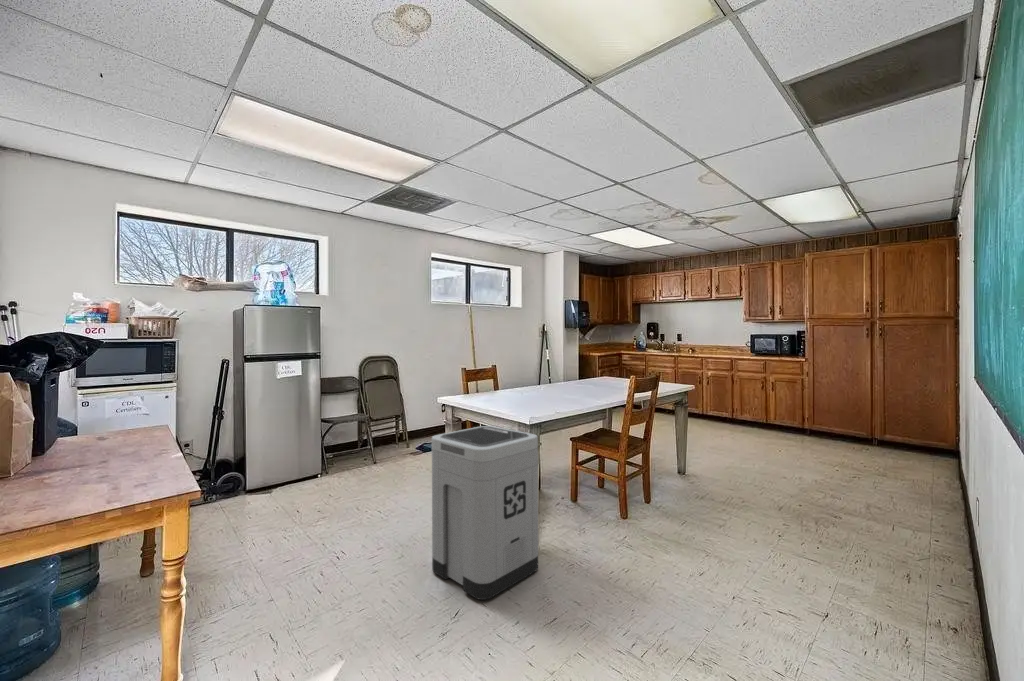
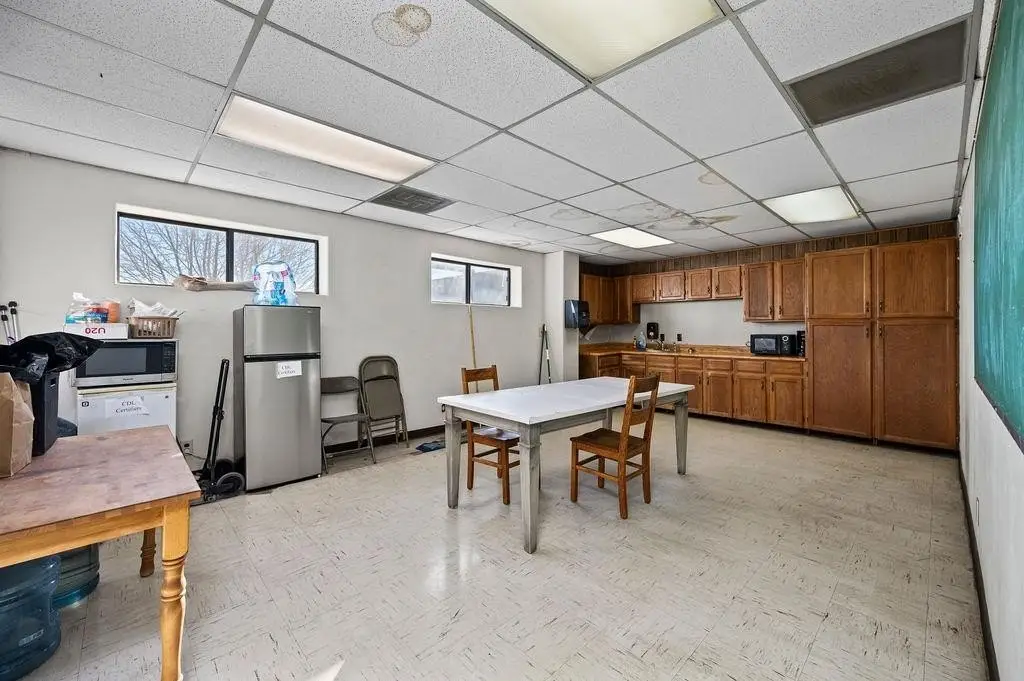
- trash can (485, 502)
